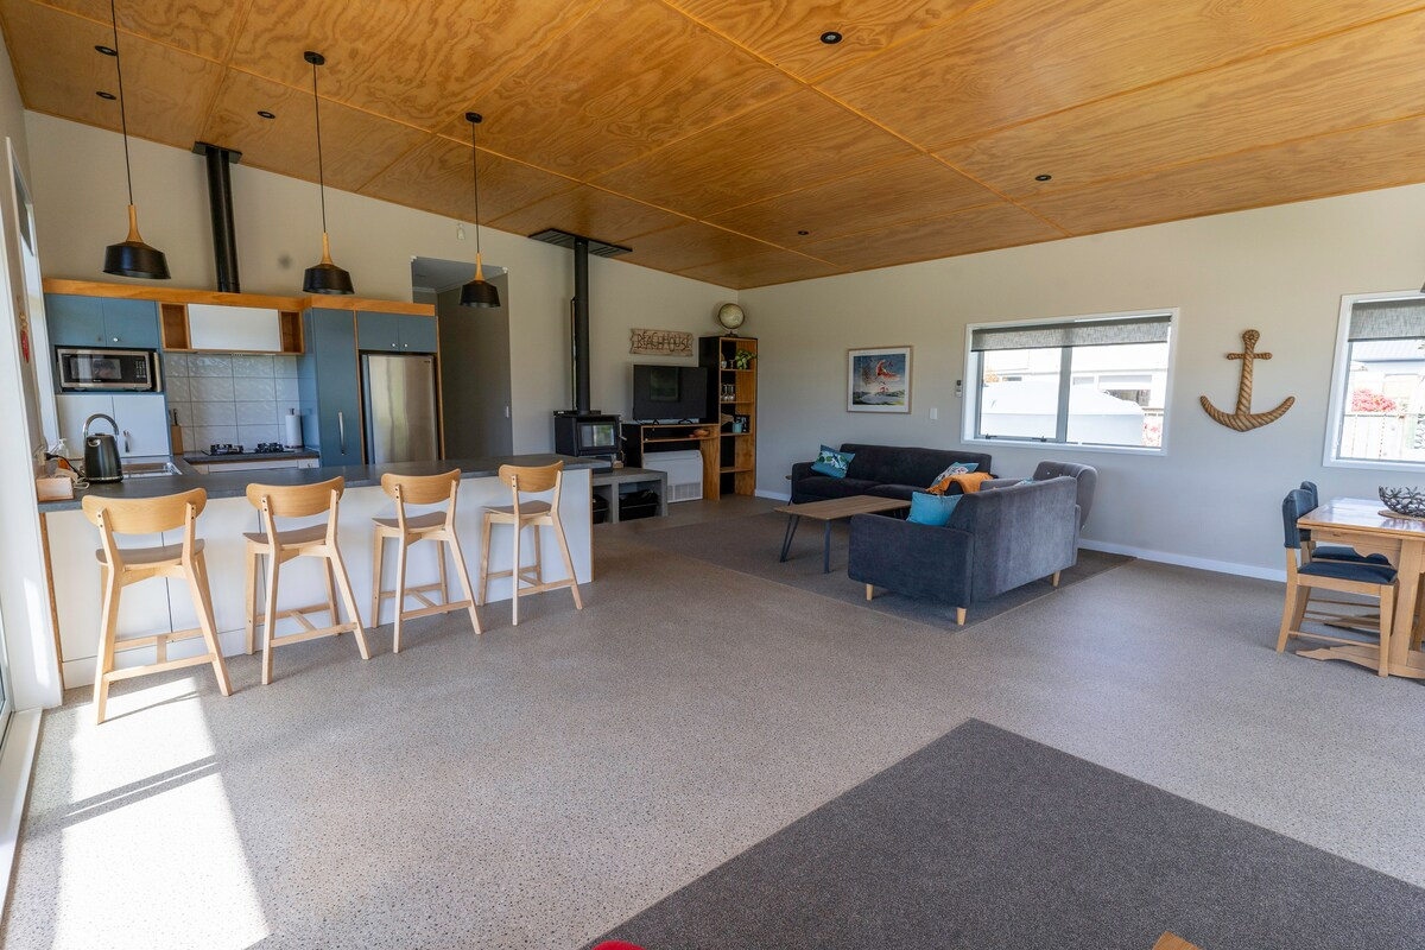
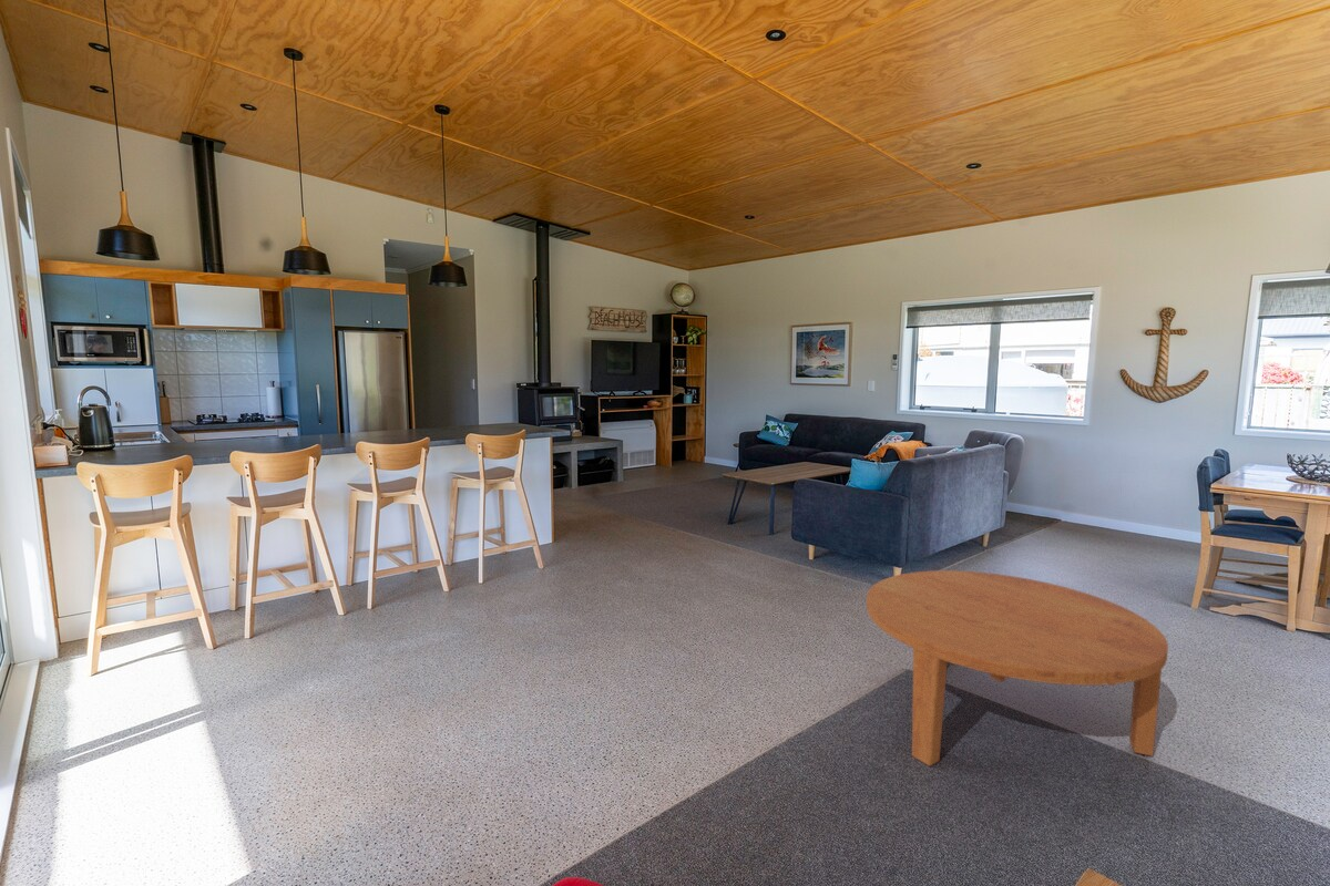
+ coffee table (999, 664)
